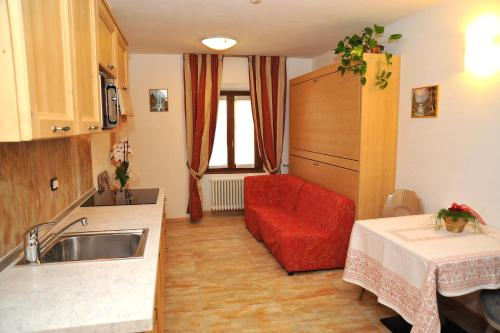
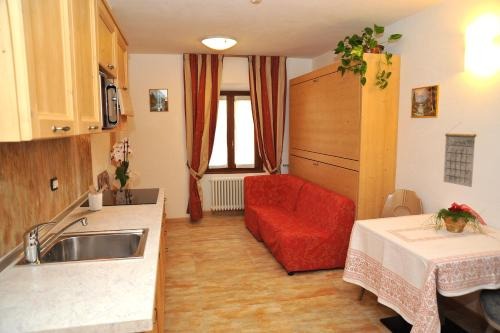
+ calendar (458, 153)
+ utensil holder (98, 197)
